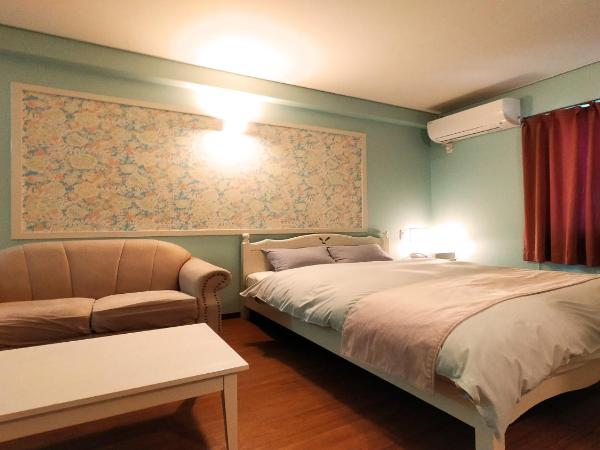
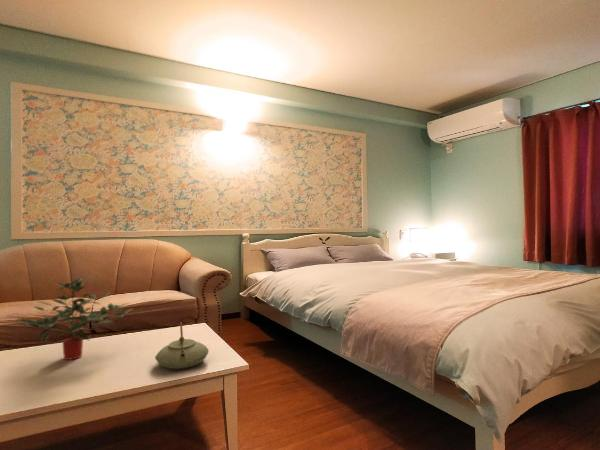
+ potted plant (80, 318)
+ teapot (182, 343)
